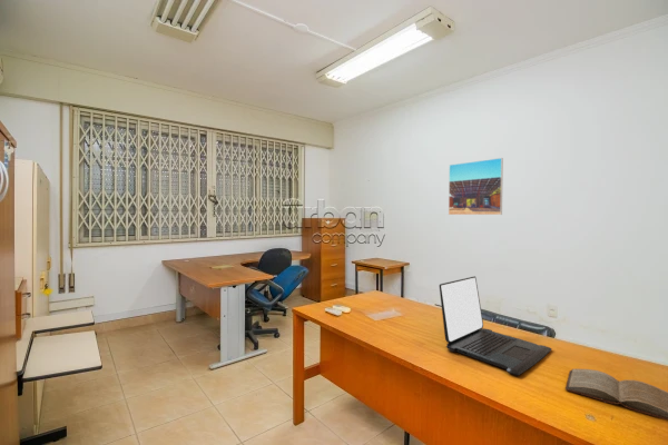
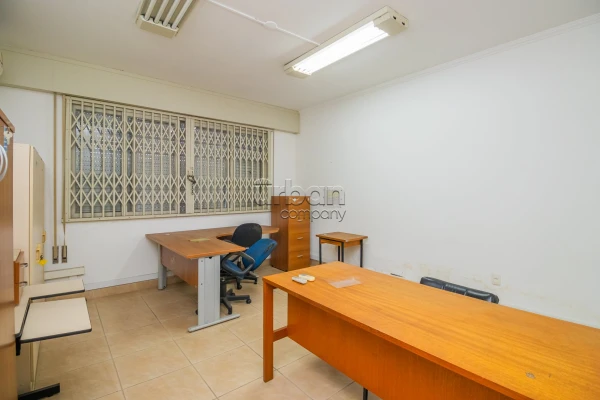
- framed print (473, 188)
- book (619, 389)
- laptop (482, 319)
